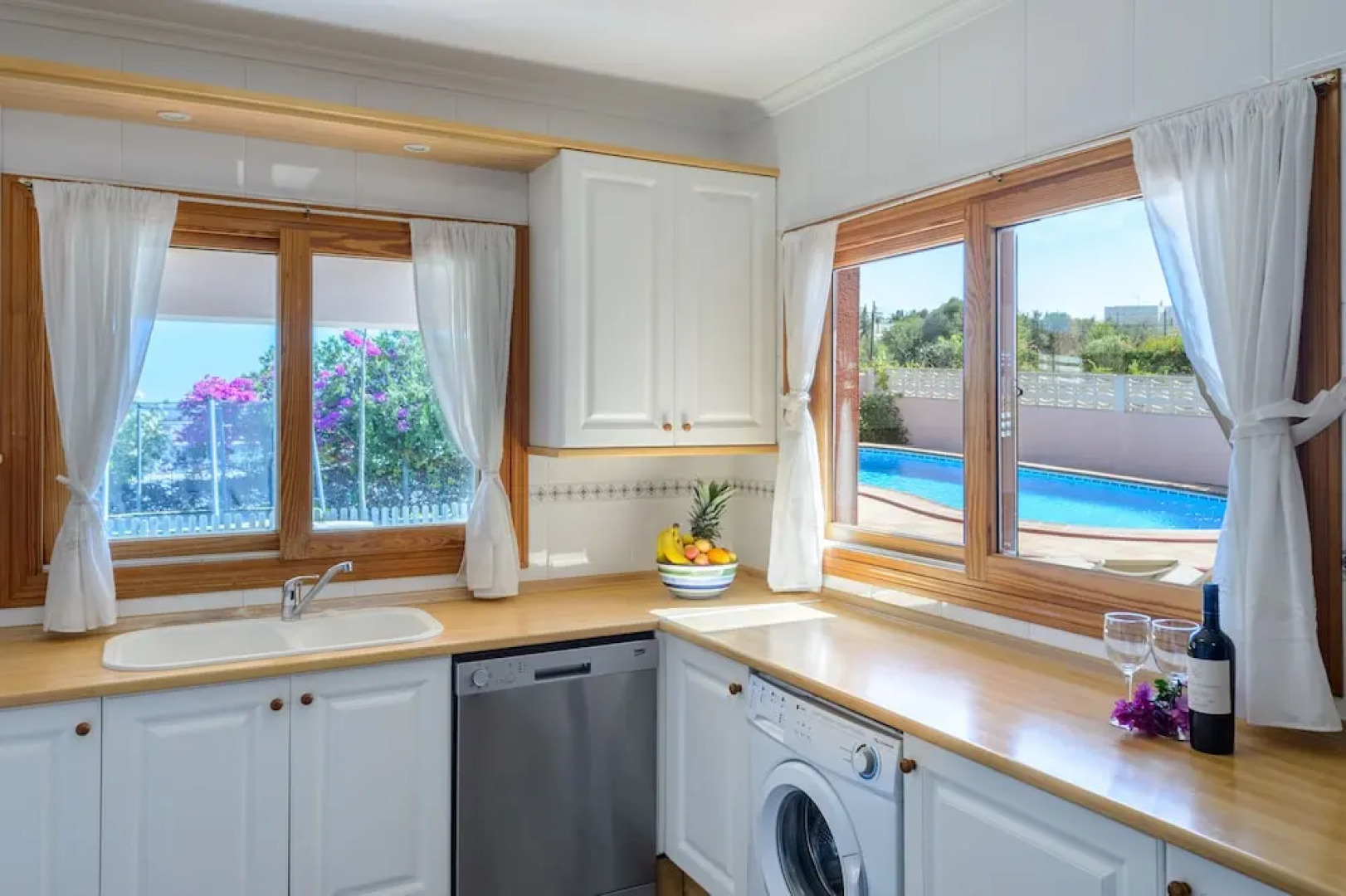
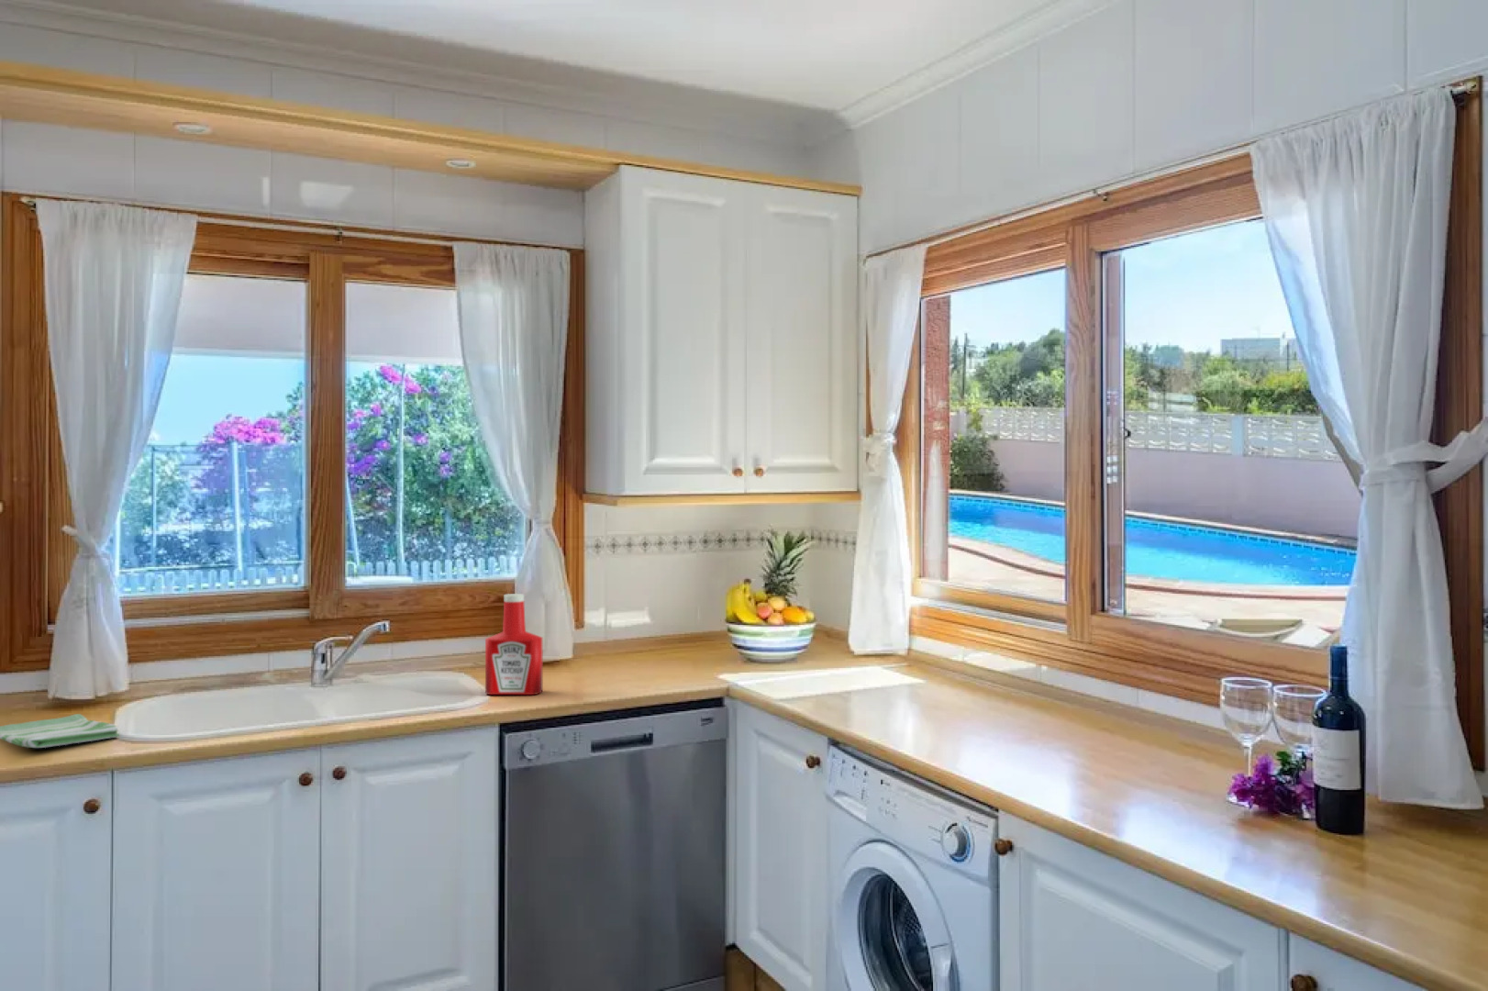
+ soap bottle (514, 644)
+ dish towel (55, 730)
